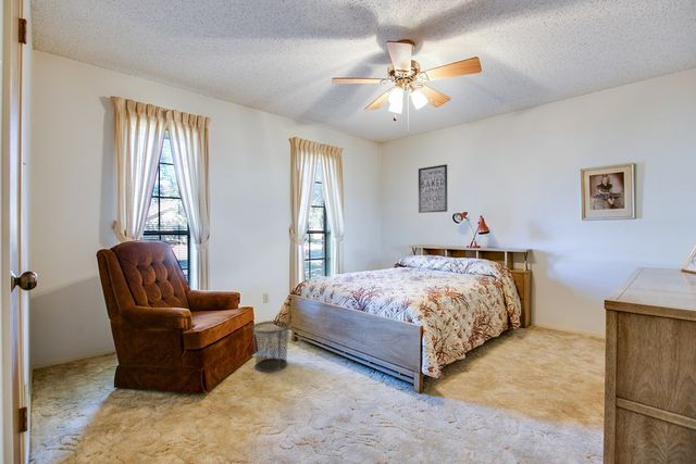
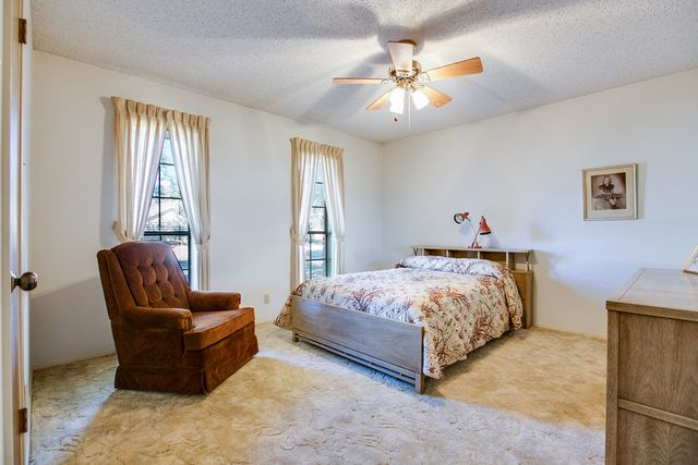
- waste bin (271, 346)
- wall art (432, 189)
